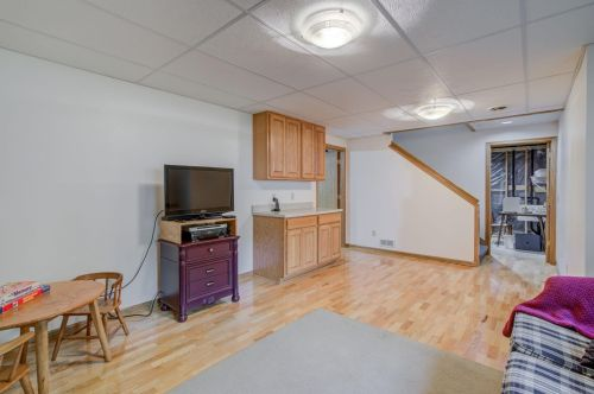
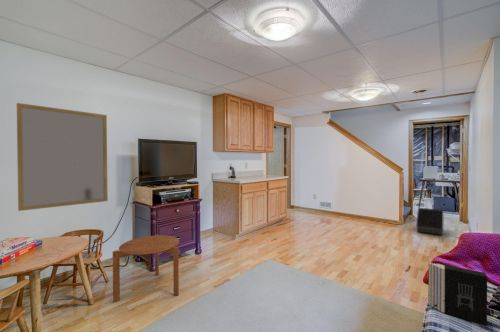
+ speaker (430, 220)
+ home mirror (67, 157)
+ book (455, 291)
+ side table (156, 264)
